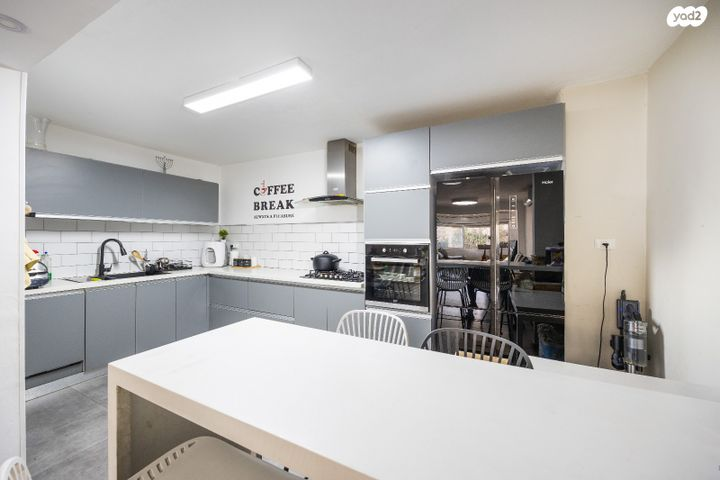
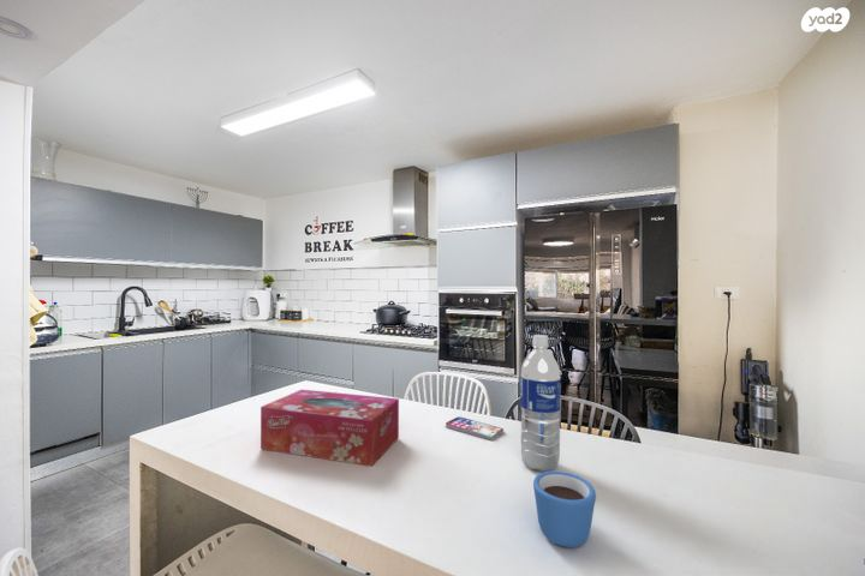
+ tissue box (332, 422)
+ smartphone (473, 427)
+ mug (562, 504)
+ water bottle (539, 400)
